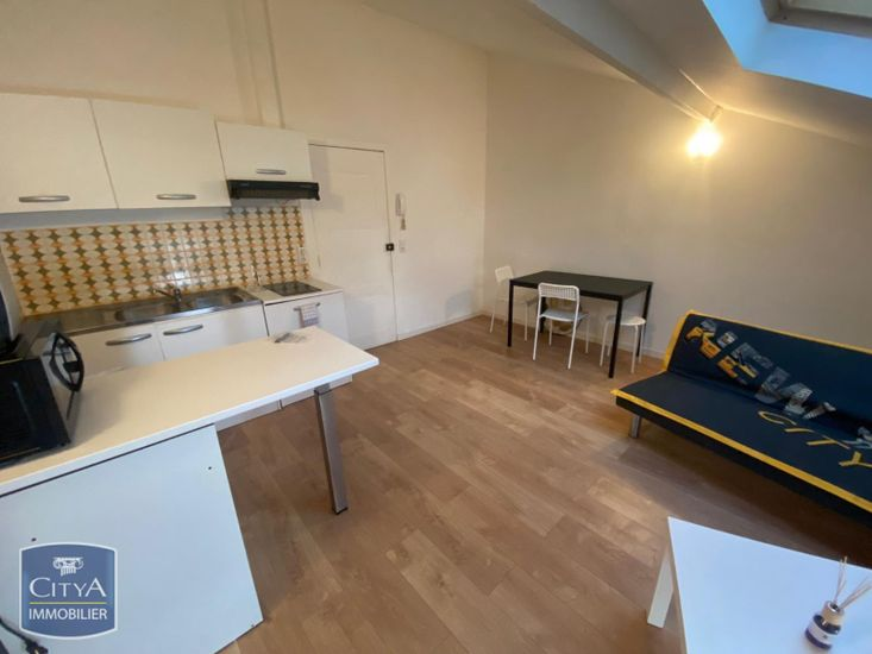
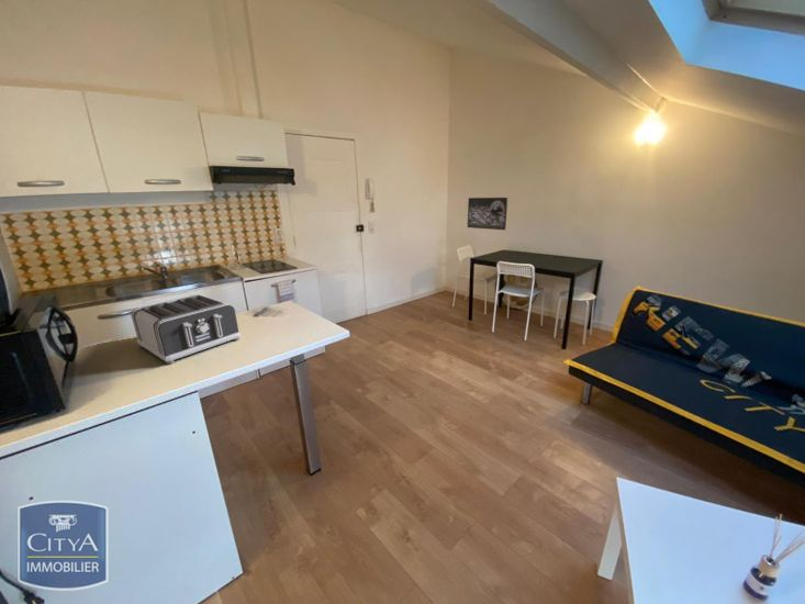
+ toaster (188, 324)
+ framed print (485, 213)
